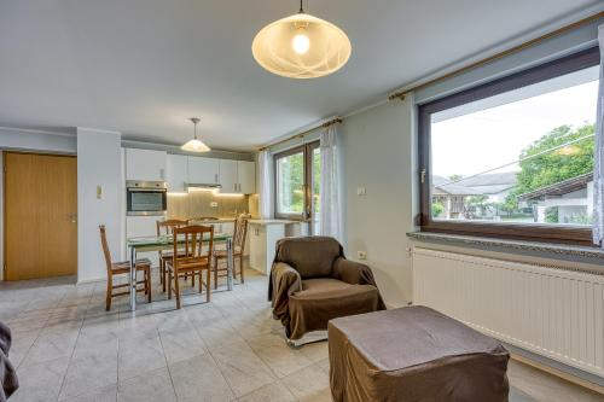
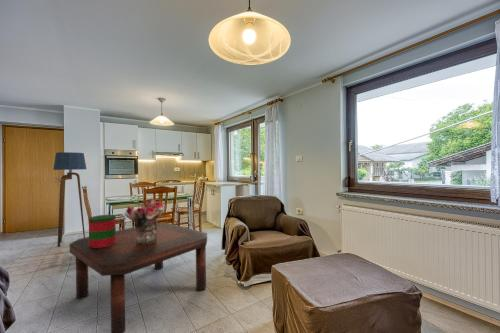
+ bouquet (145, 220)
+ decorative container (102, 230)
+ floor lamp (64, 194)
+ coffee table (143, 264)
